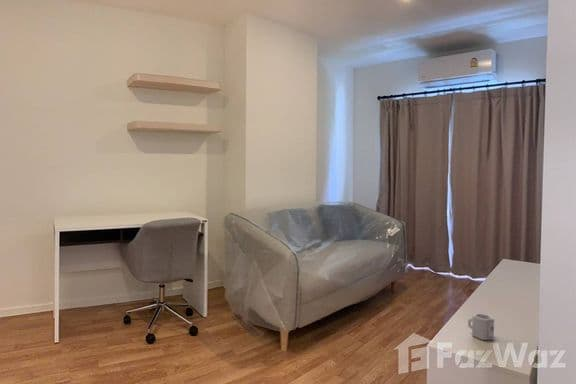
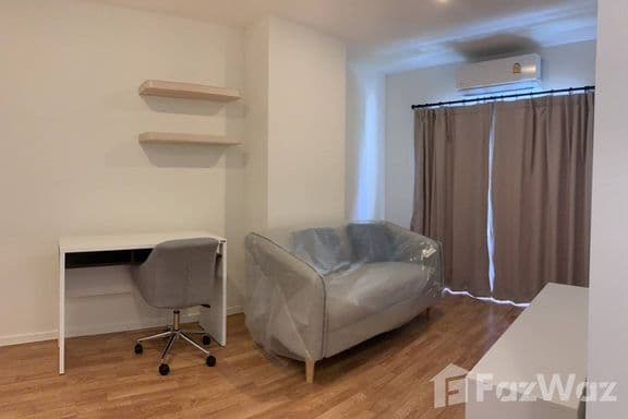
- cup (480, 325)
